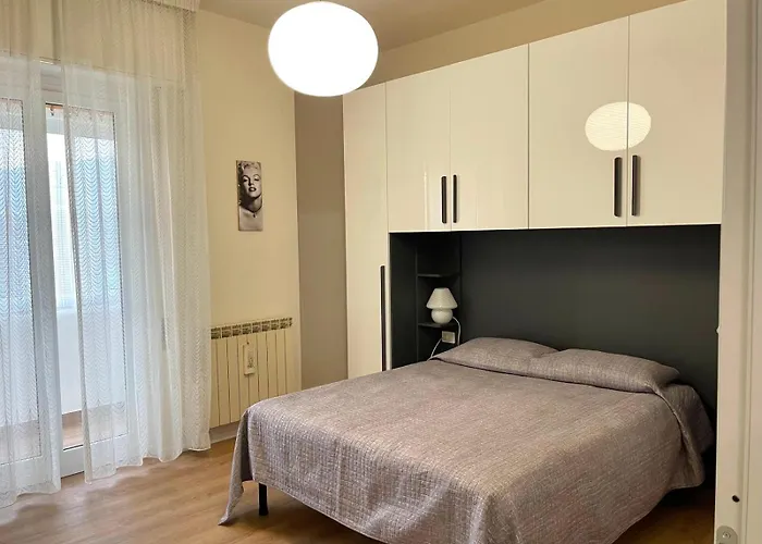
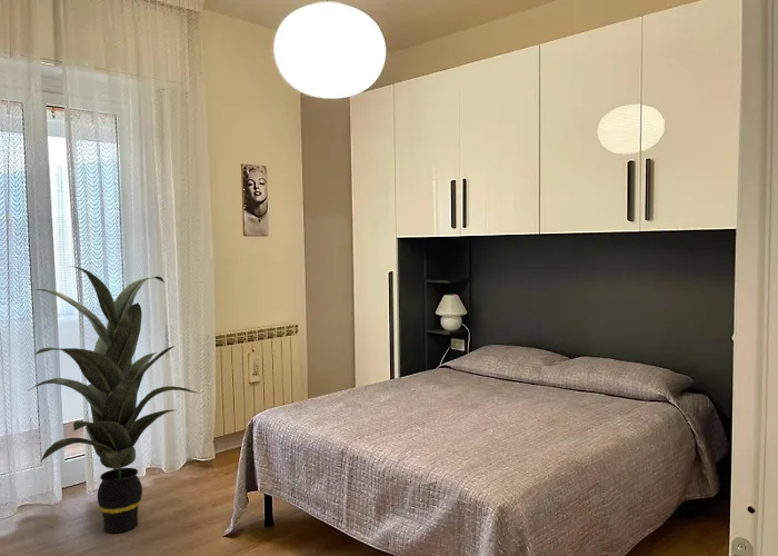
+ indoor plant (103, 397)
